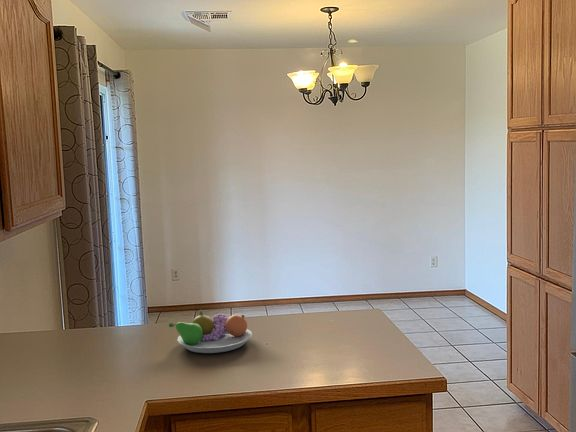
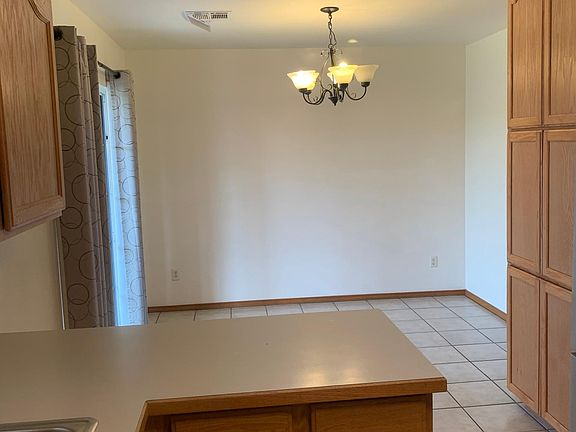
- fruit bowl (211, 328)
